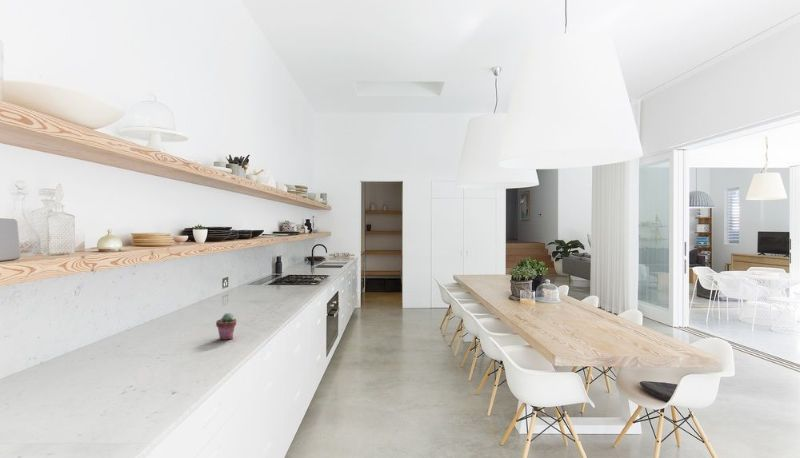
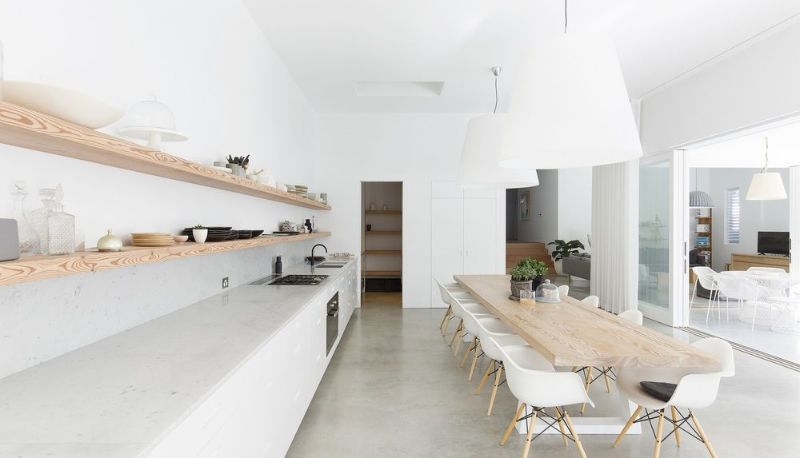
- potted succulent (226, 325)
